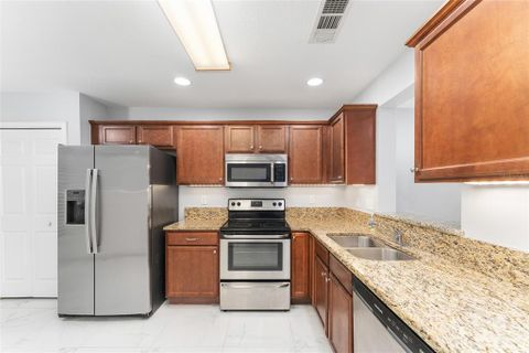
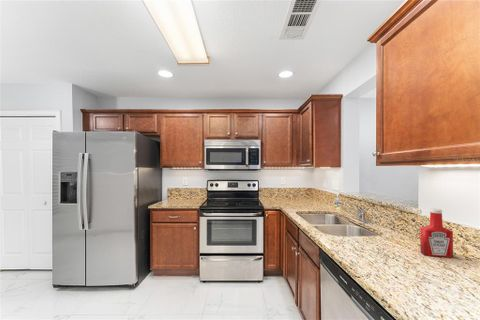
+ soap bottle (436, 231)
